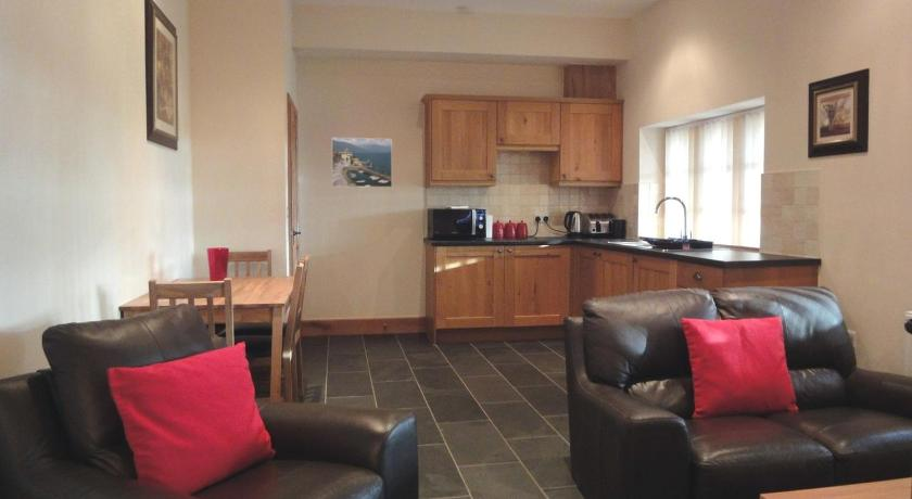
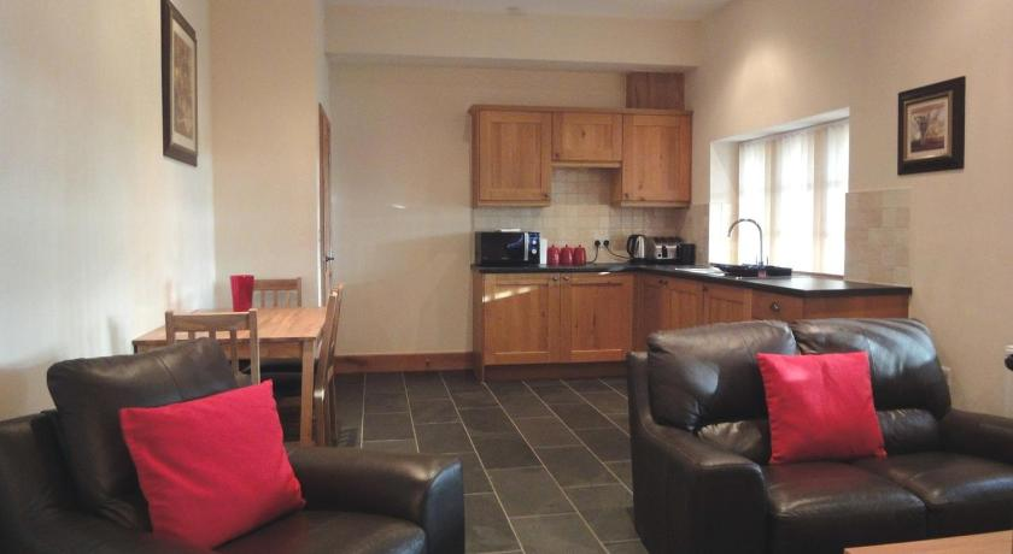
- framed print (362, 162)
